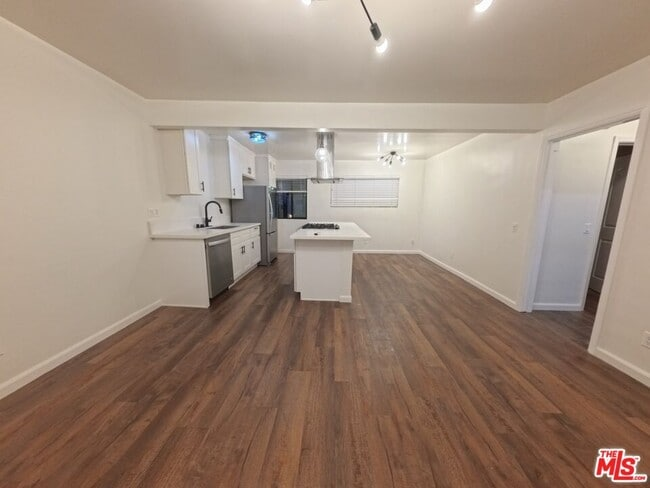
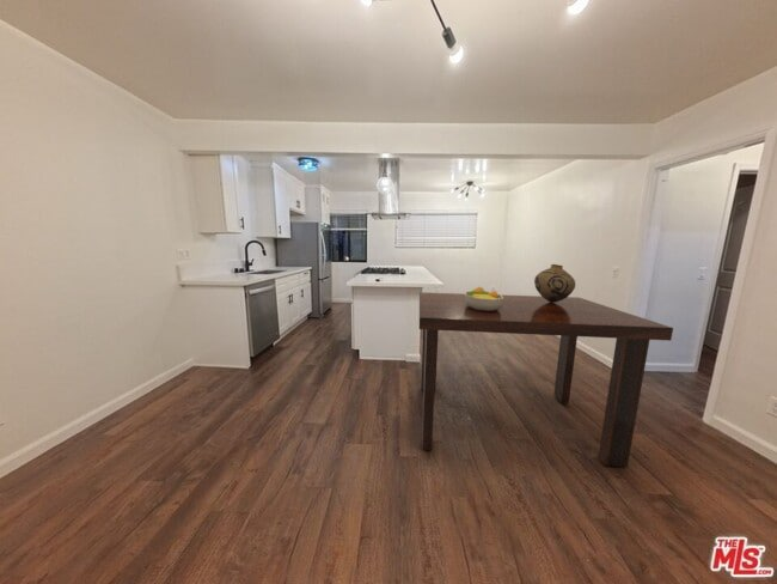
+ fruit bowl (483, 298)
+ dining table (508, 333)
+ vase (553, 282)
